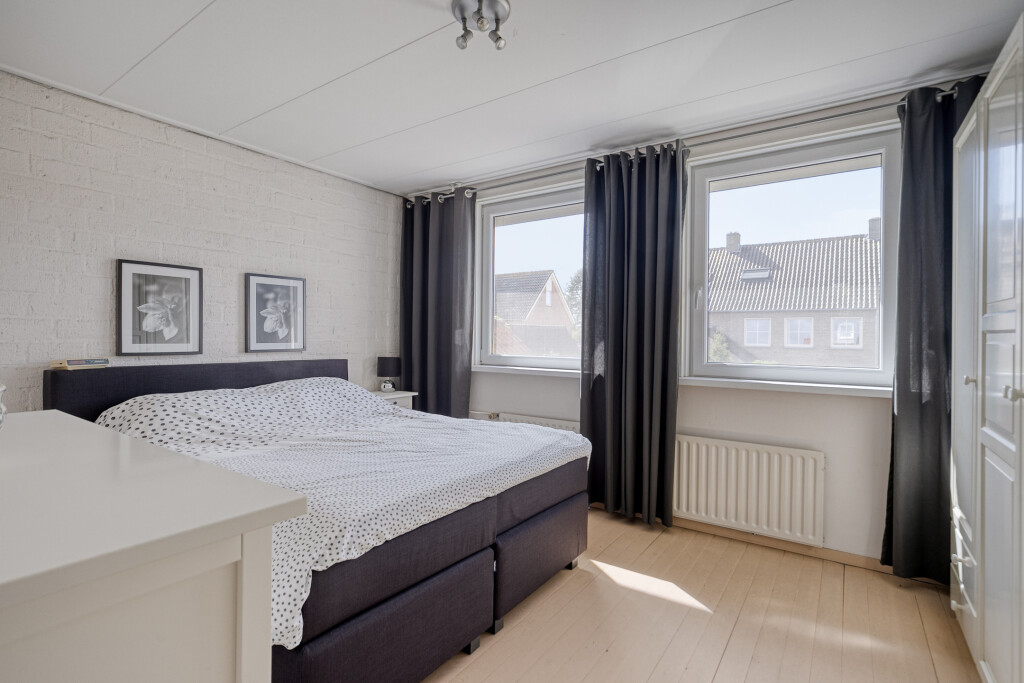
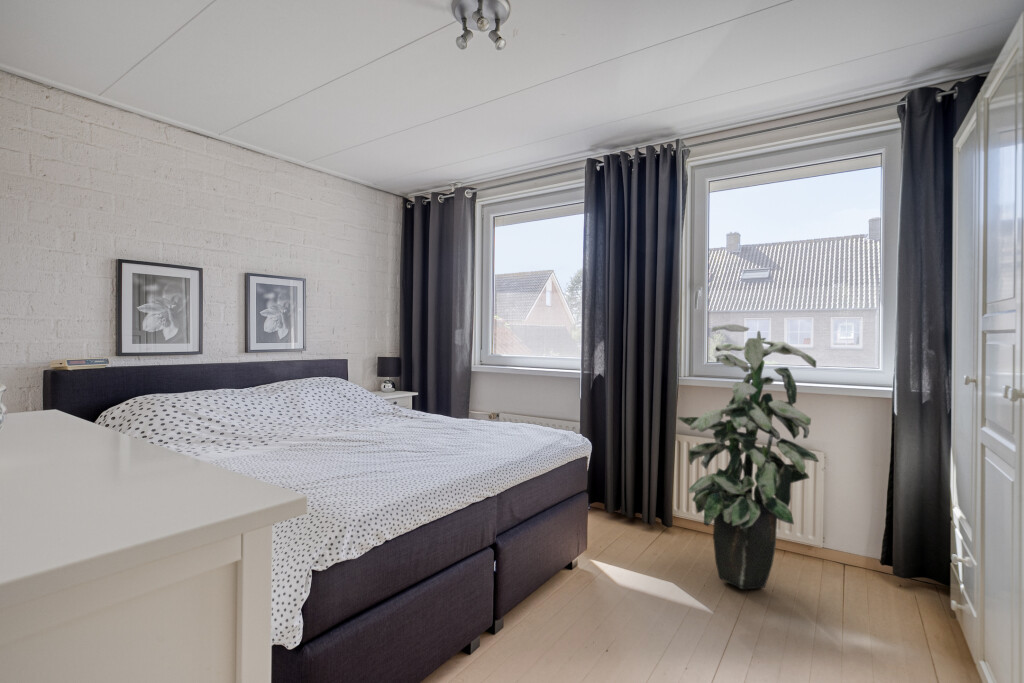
+ indoor plant (743, 451)
